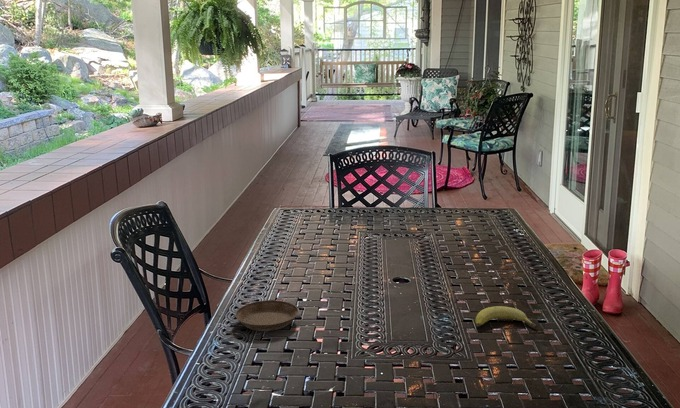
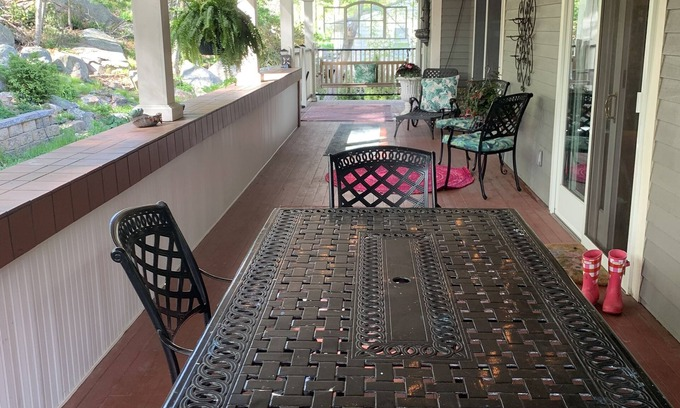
- fruit (503, 316)
- saucer (267, 316)
